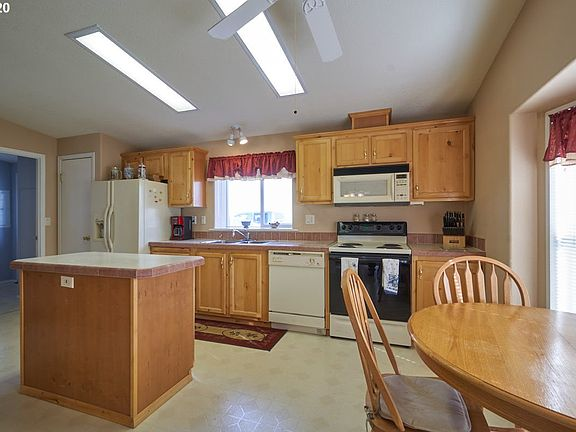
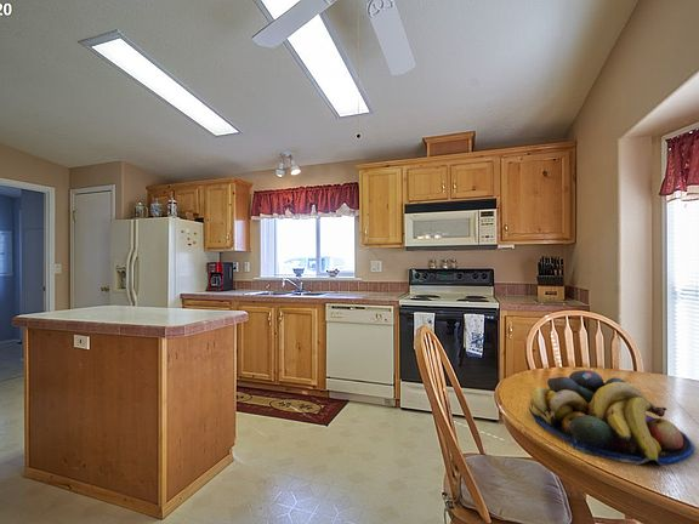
+ fruit bowl (604, 404)
